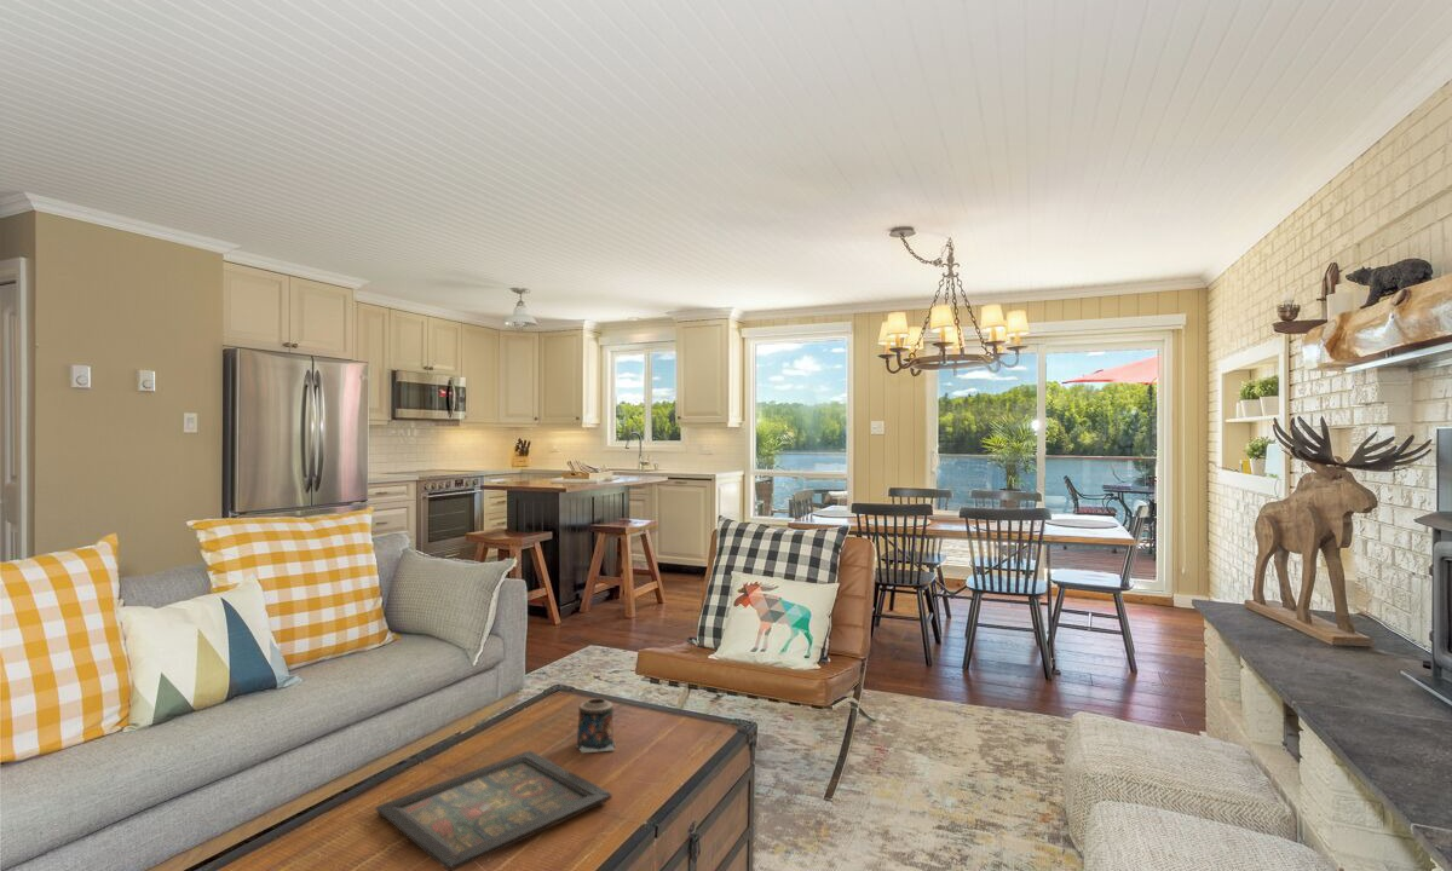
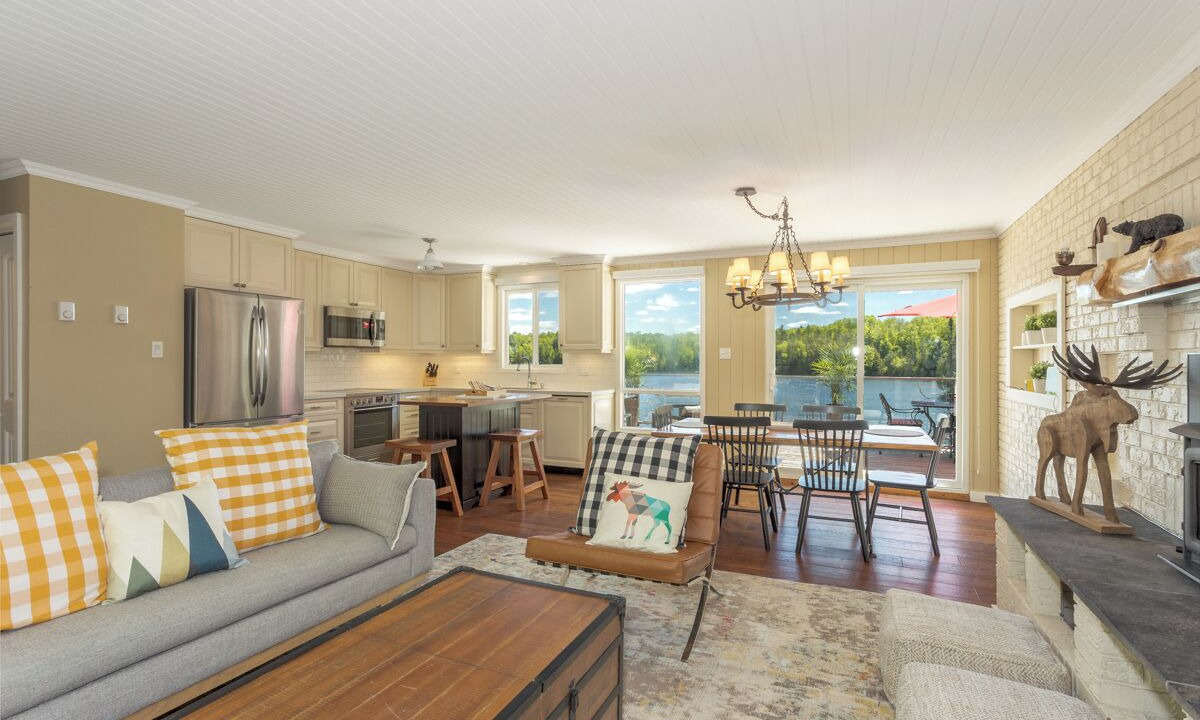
- icon panel (495, 802)
- candle (598, 723)
